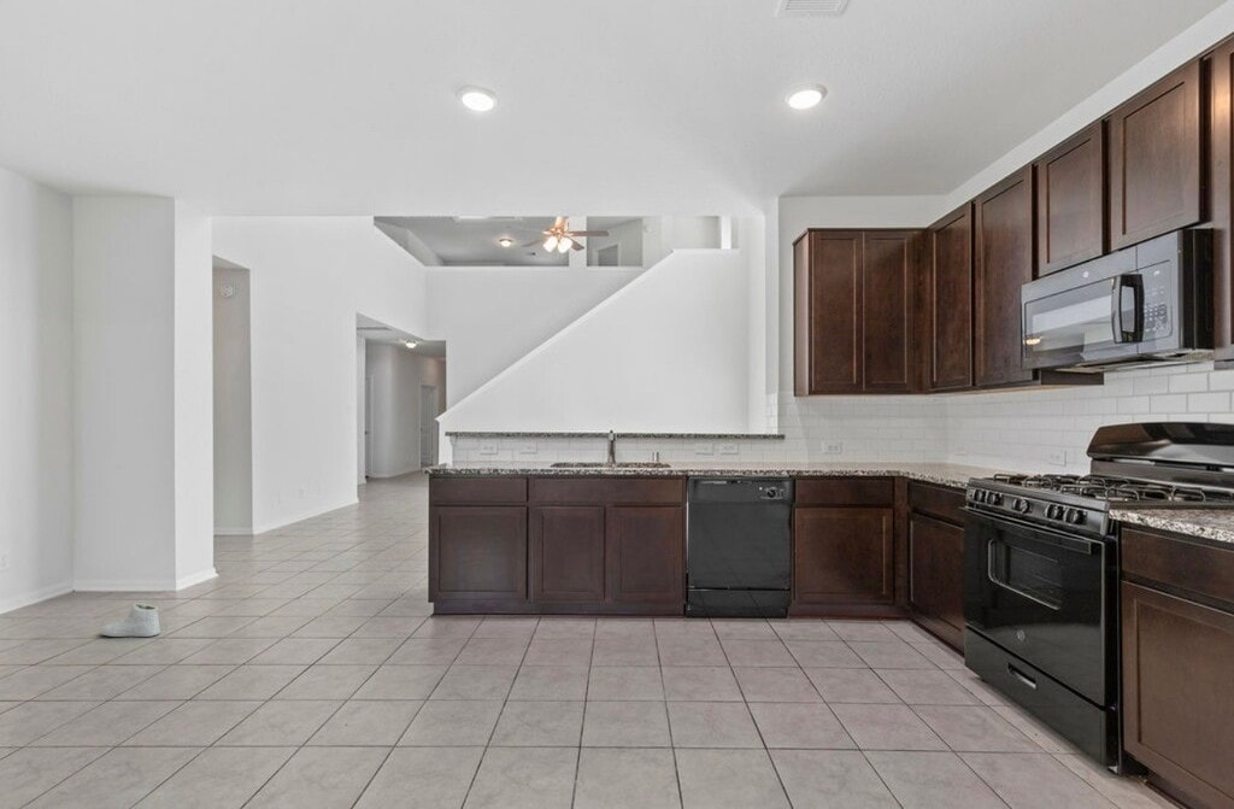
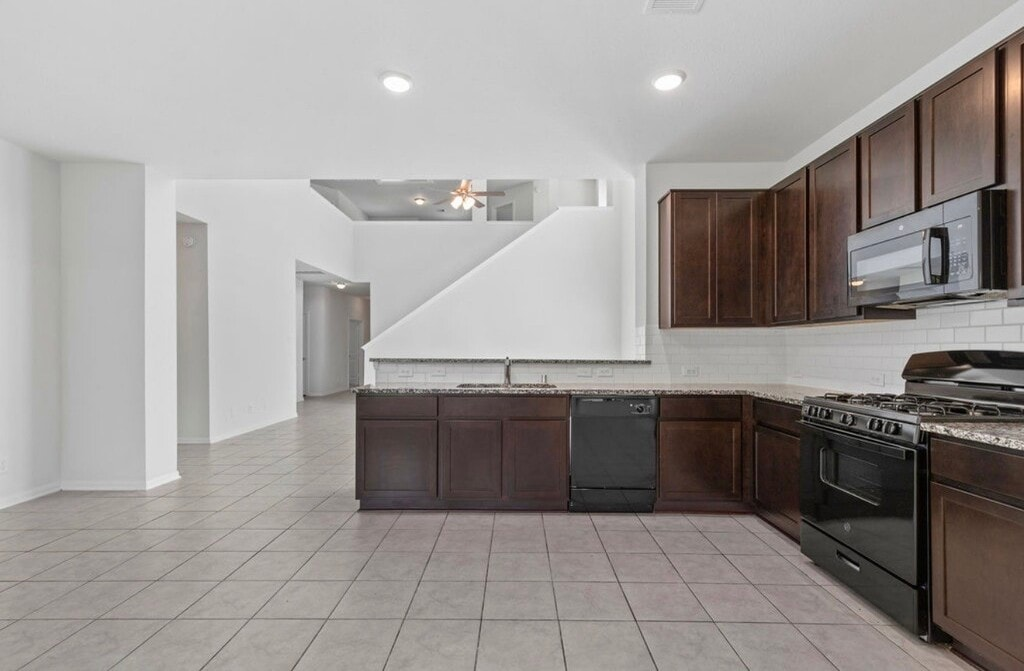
- sneaker (131, 617)
